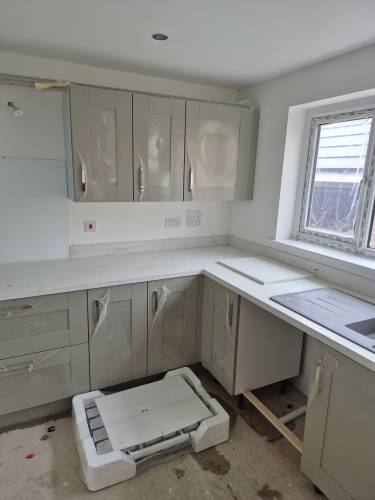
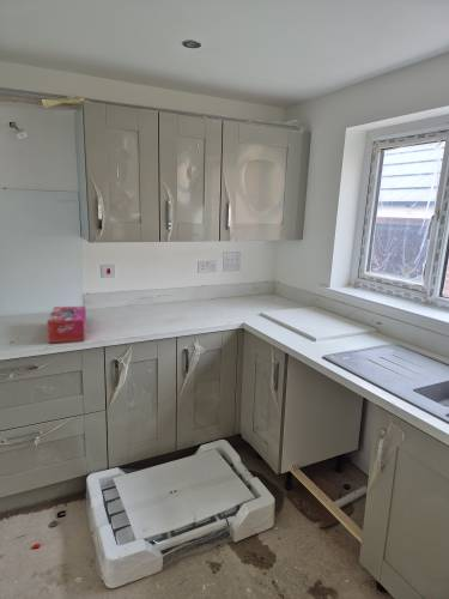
+ tissue box (68, 322)
